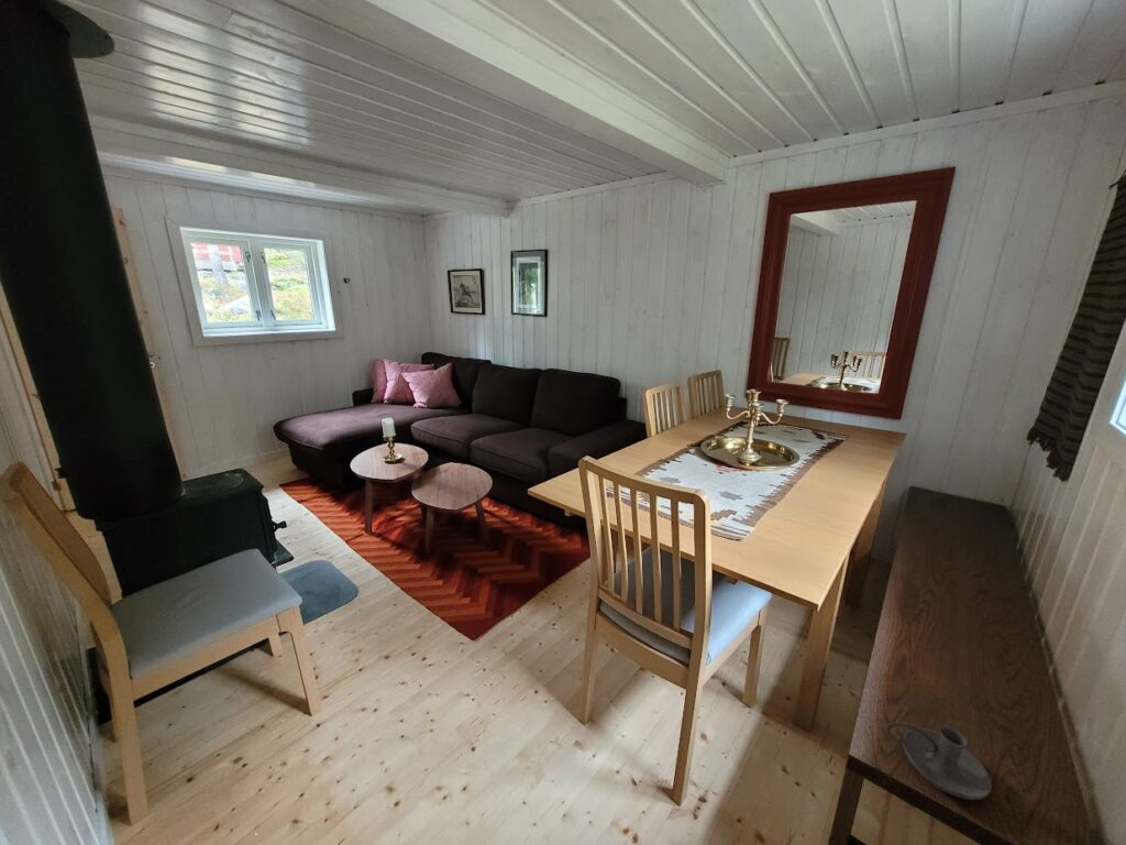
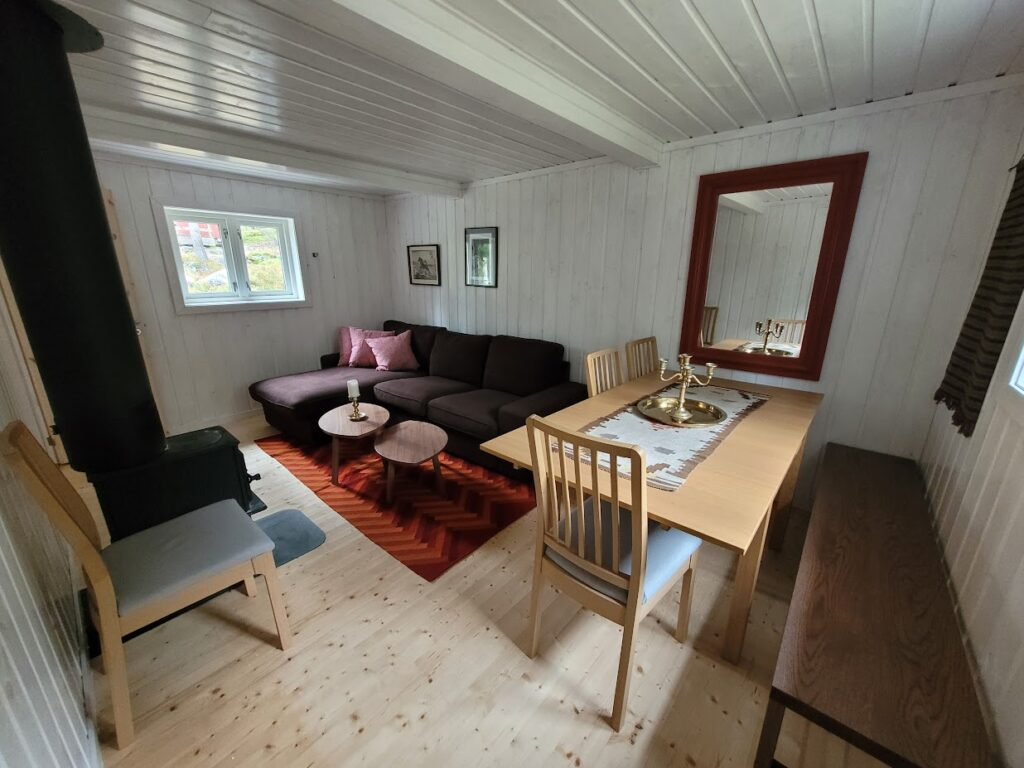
- candle holder (937, 748)
